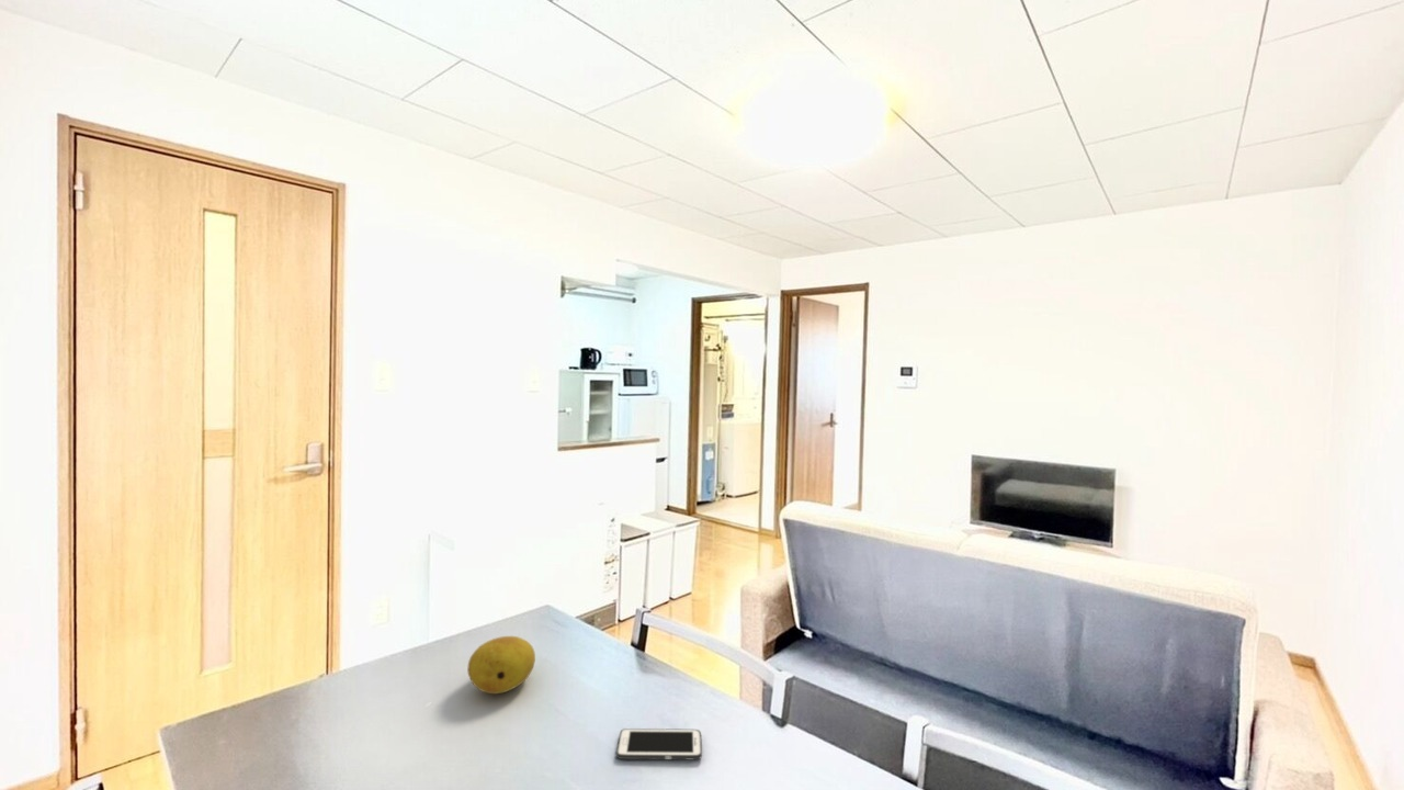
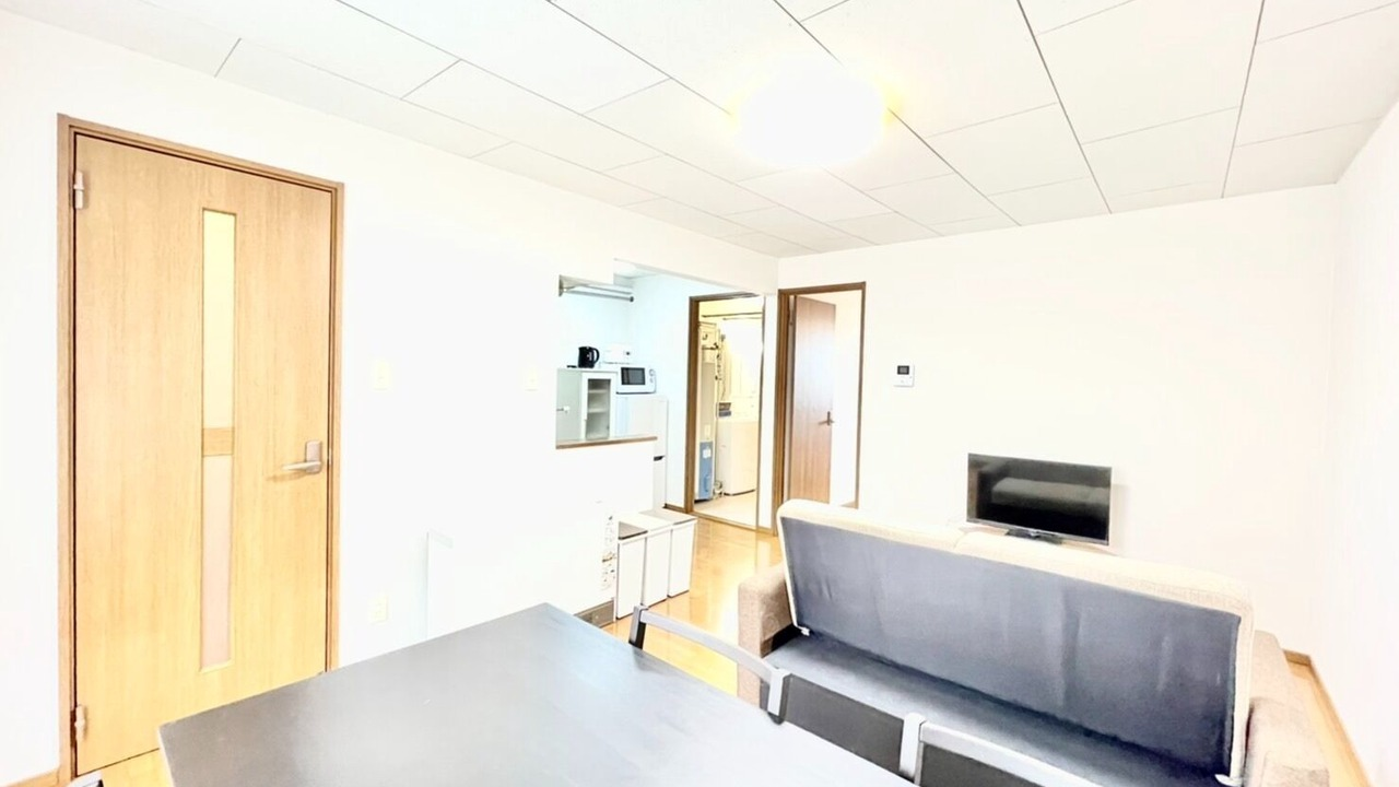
- fruit (502, 658)
- cell phone (659, 744)
